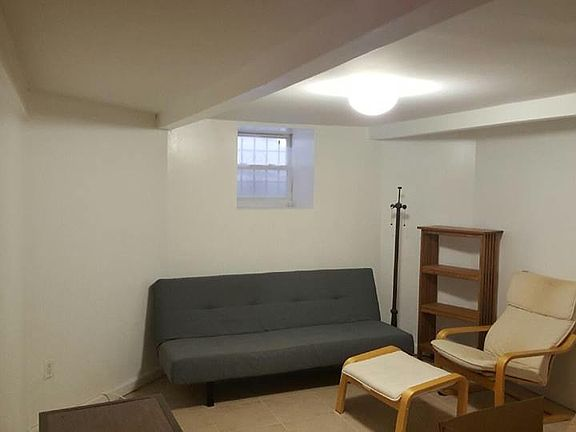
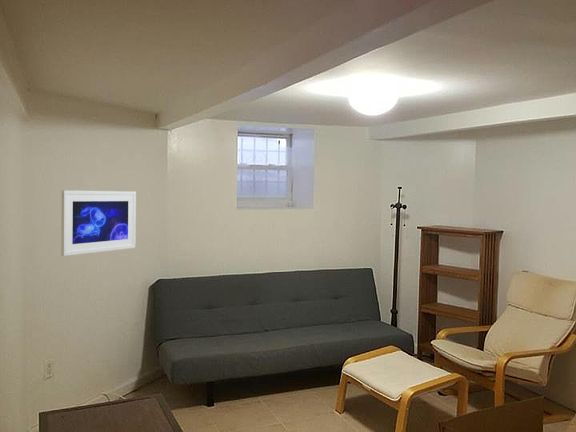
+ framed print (101, 221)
